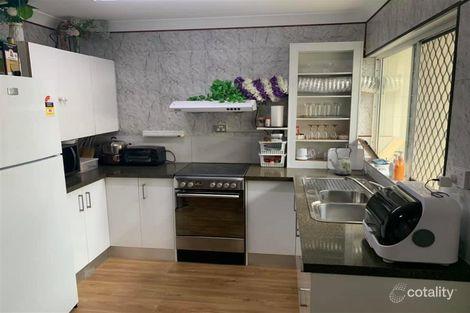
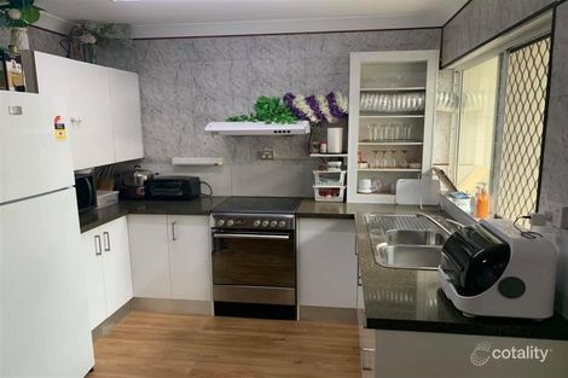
- kettle (339, 160)
